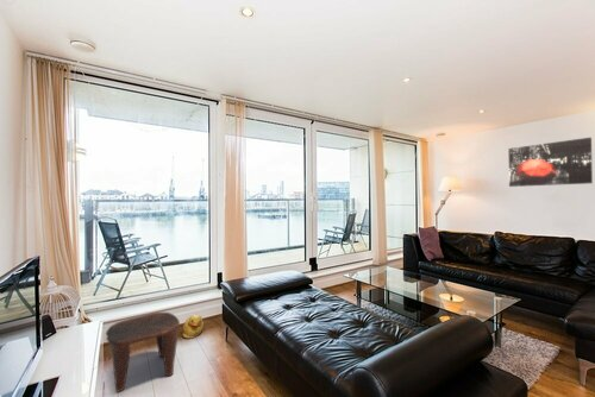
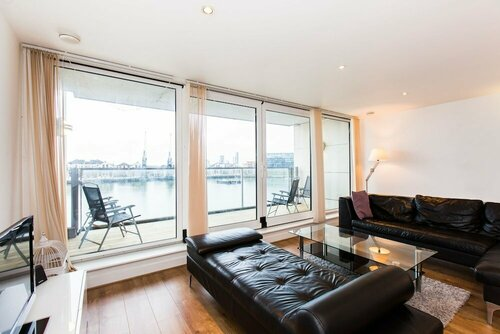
- rubber duck (192, 321)
- stool (143, 340)
- wall art (546, 164)
